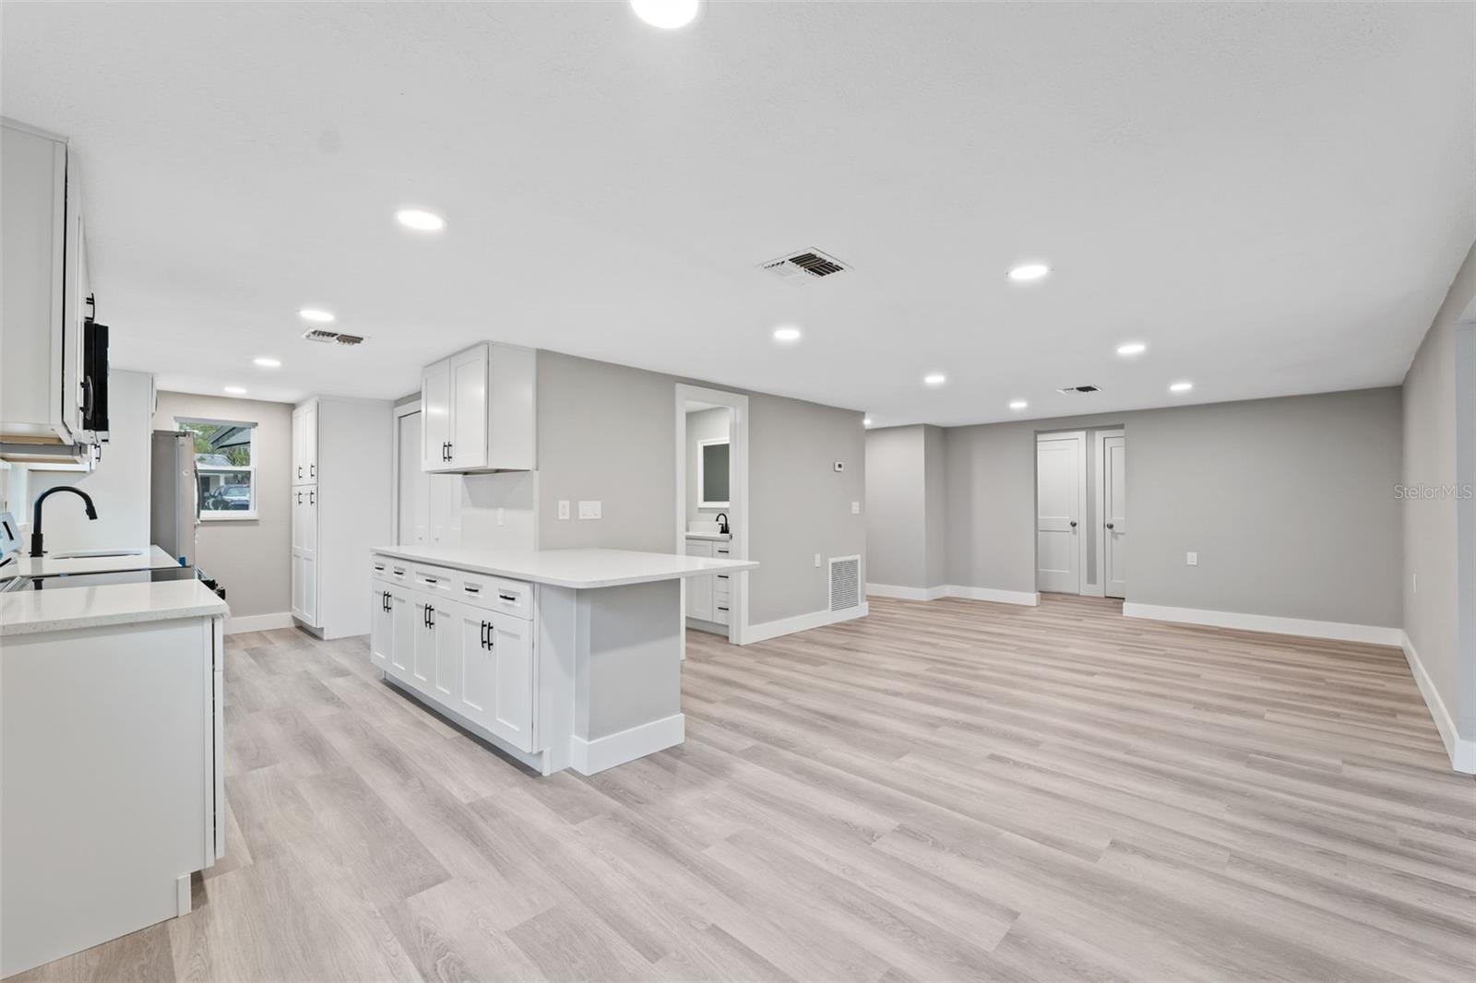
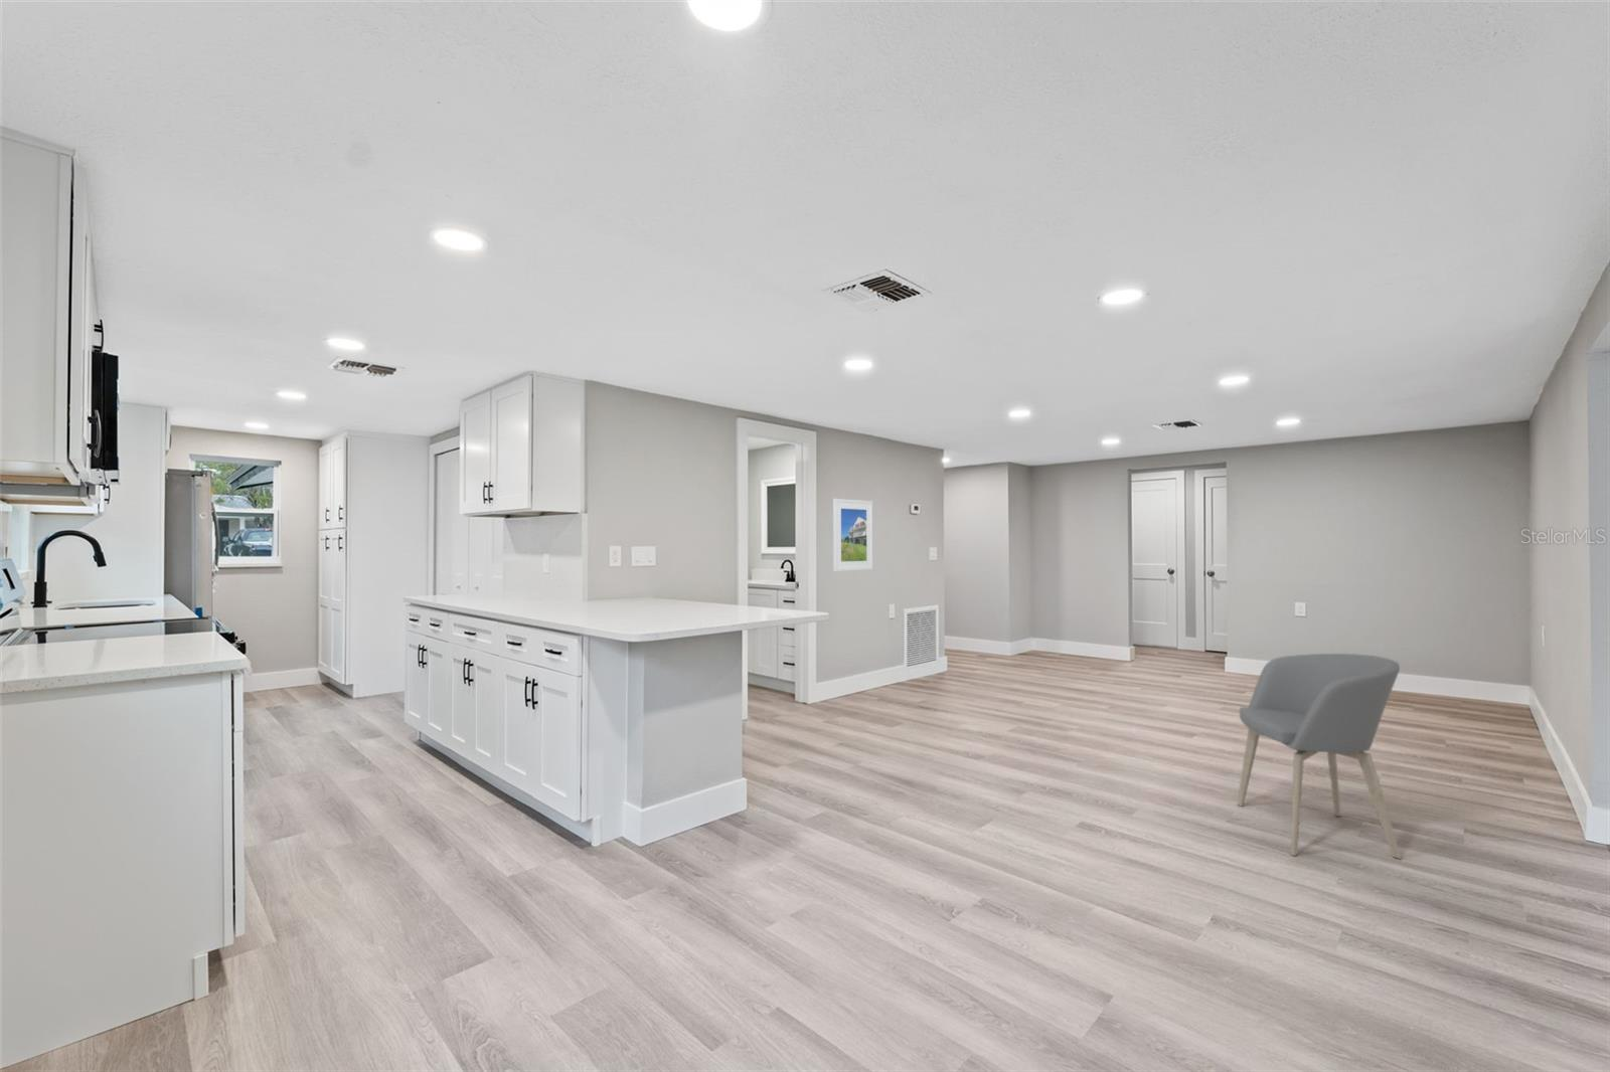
+ armchair (1306, 743)
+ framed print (853, 535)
